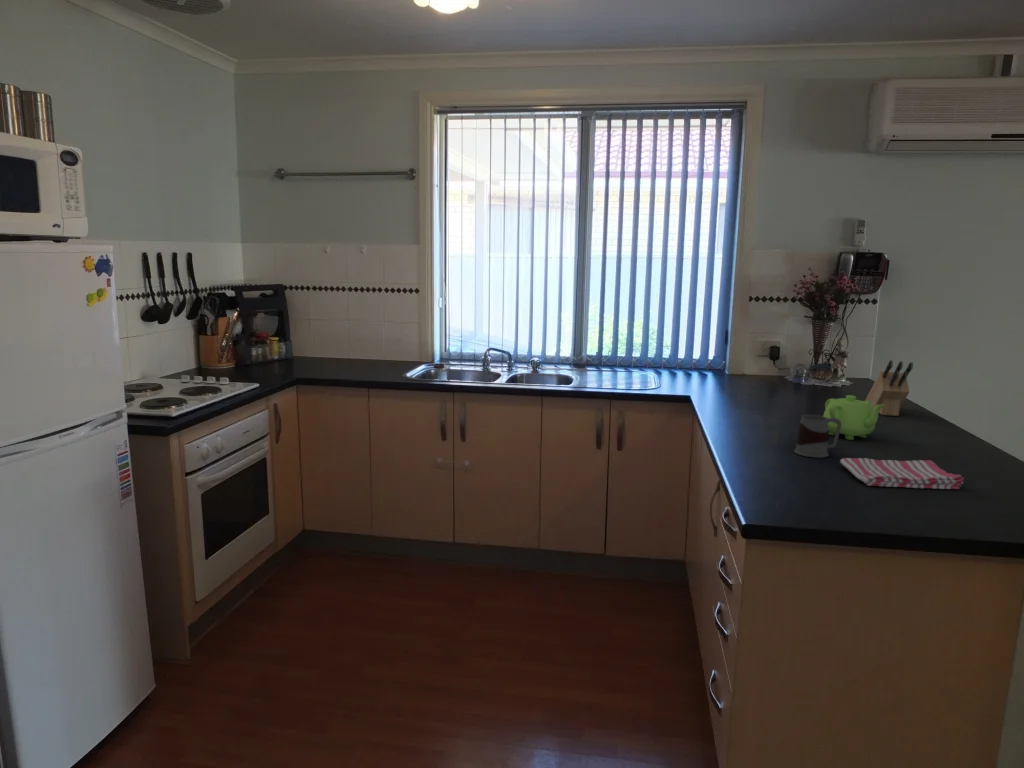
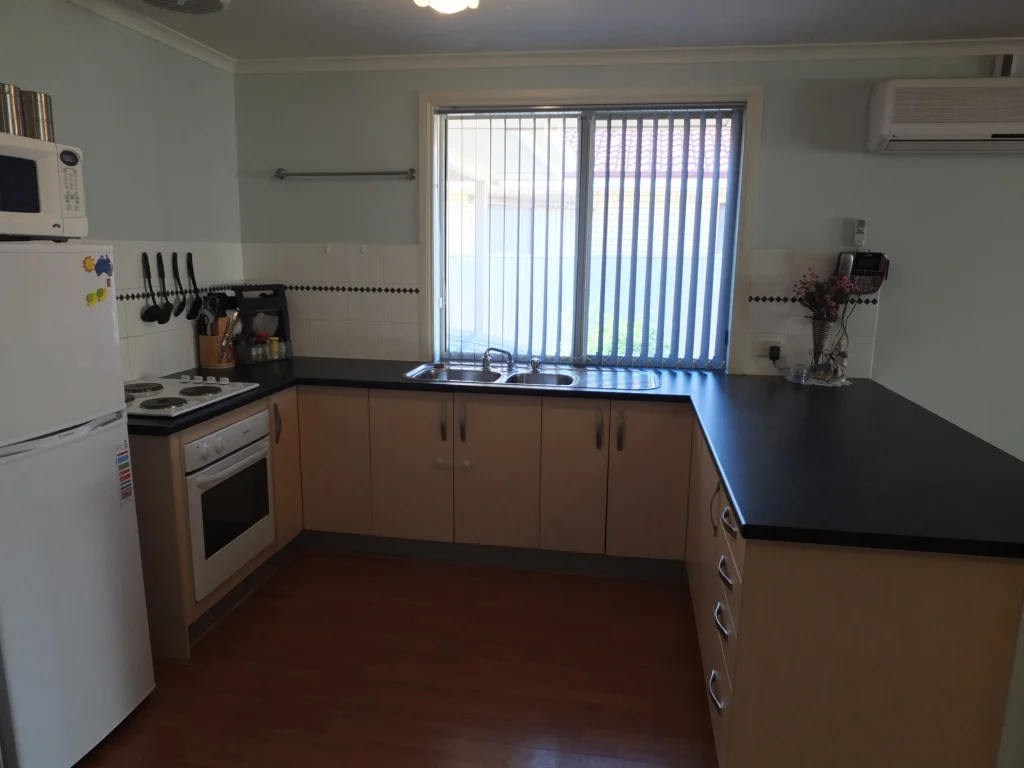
- knife block (888, 384)
- dish towel (898, 470)
- teapot (852, 416)
- mug (818, 435)
